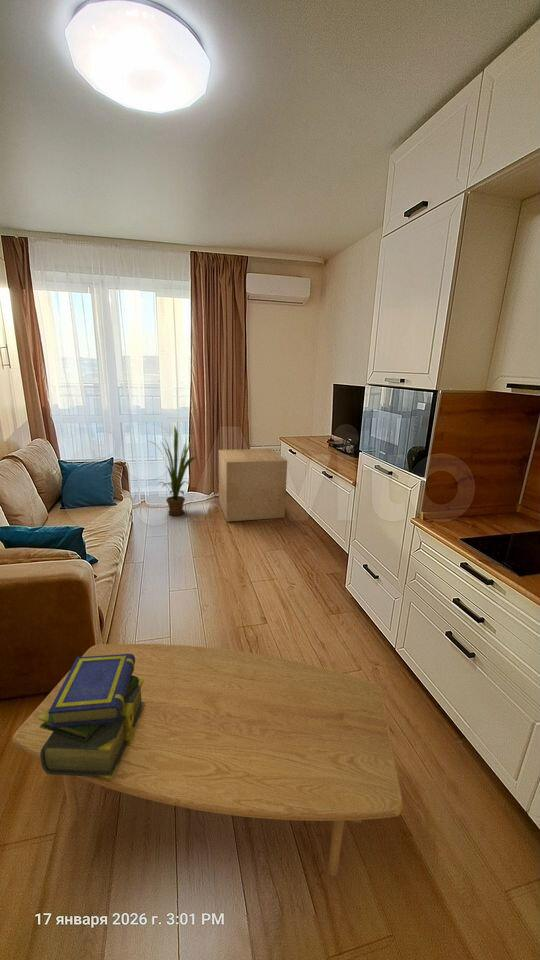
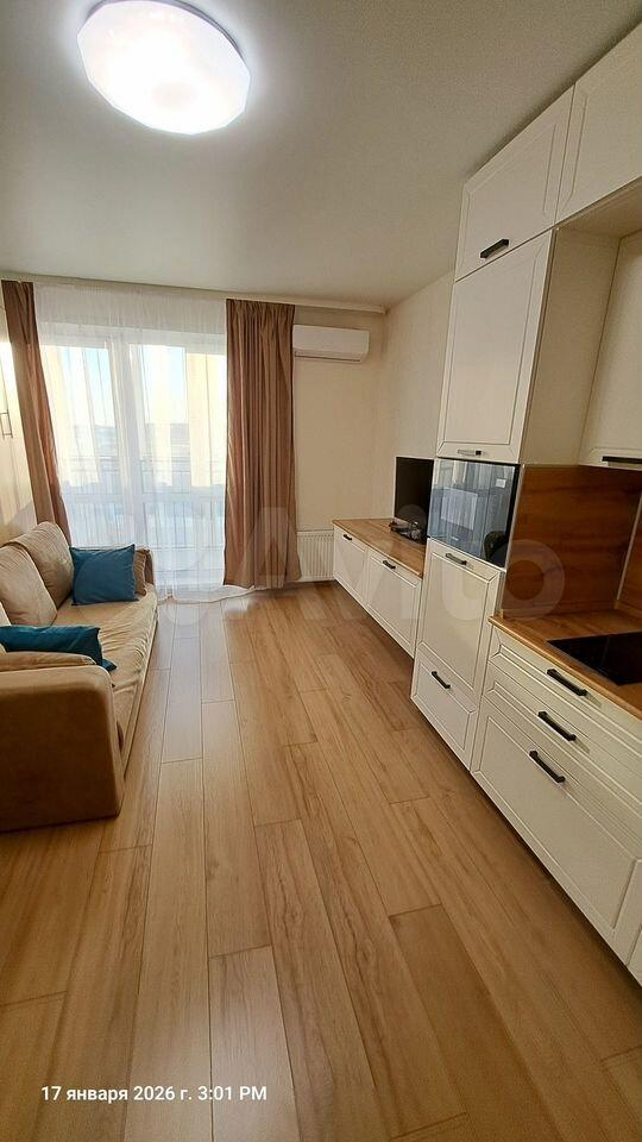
- house plant (172, 471)
- stack of books (95, 705)
- cardboard box (250, 482)
- coffee table (214, 748)
